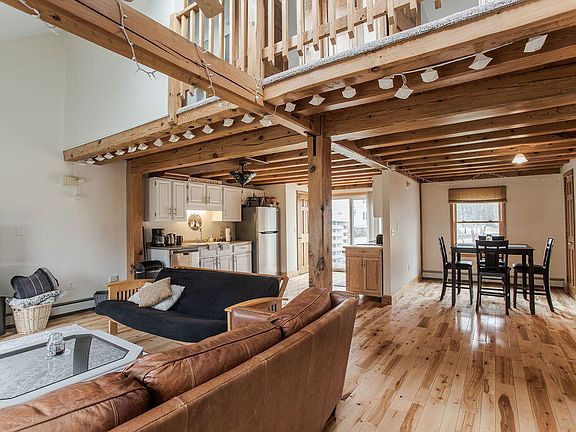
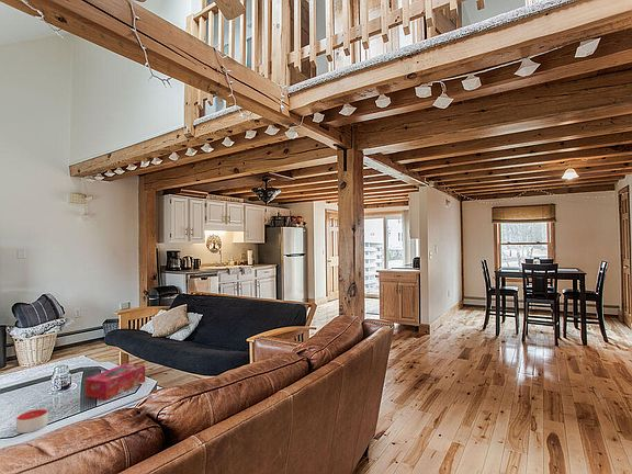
+ candle (32, 419)
+ tissue box (116, 380)
